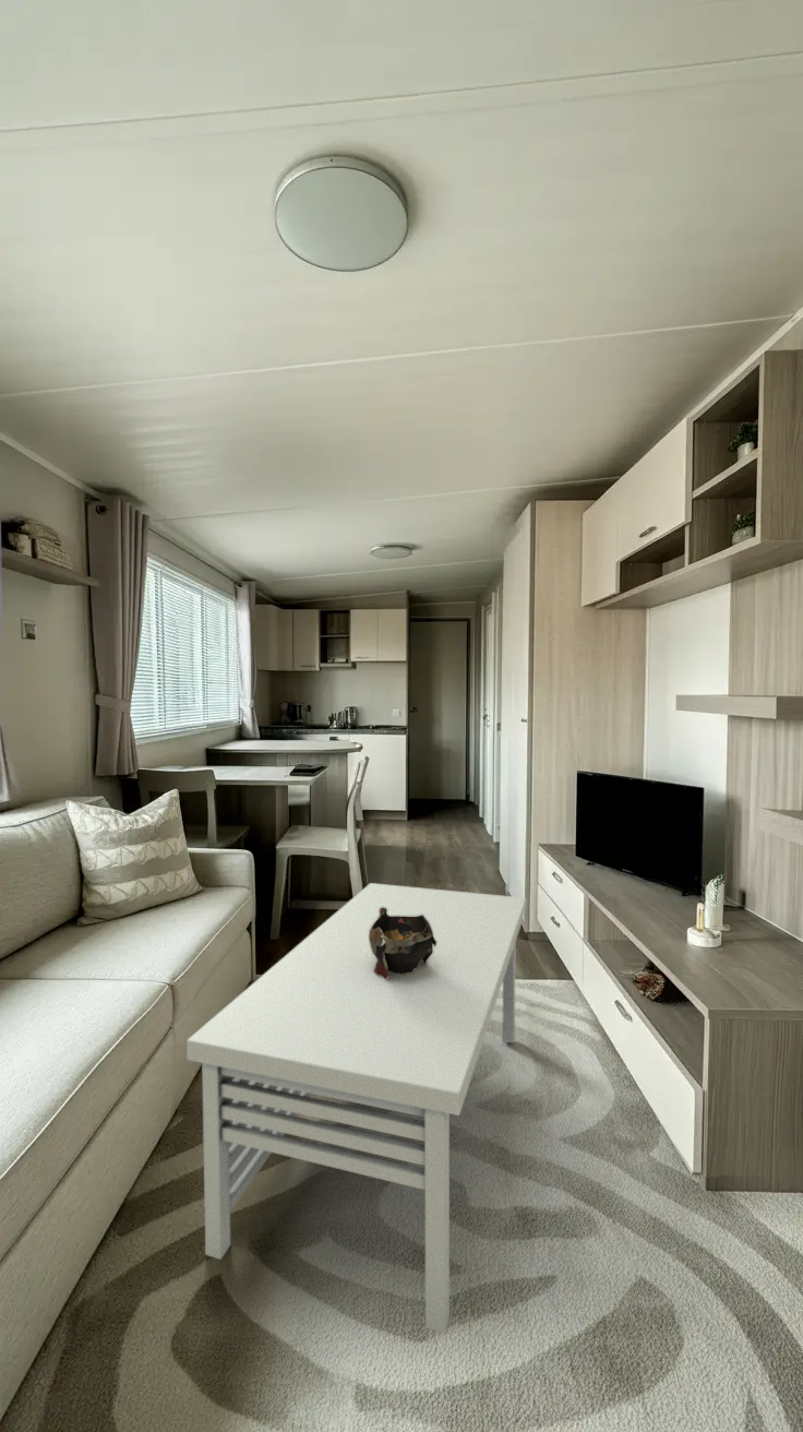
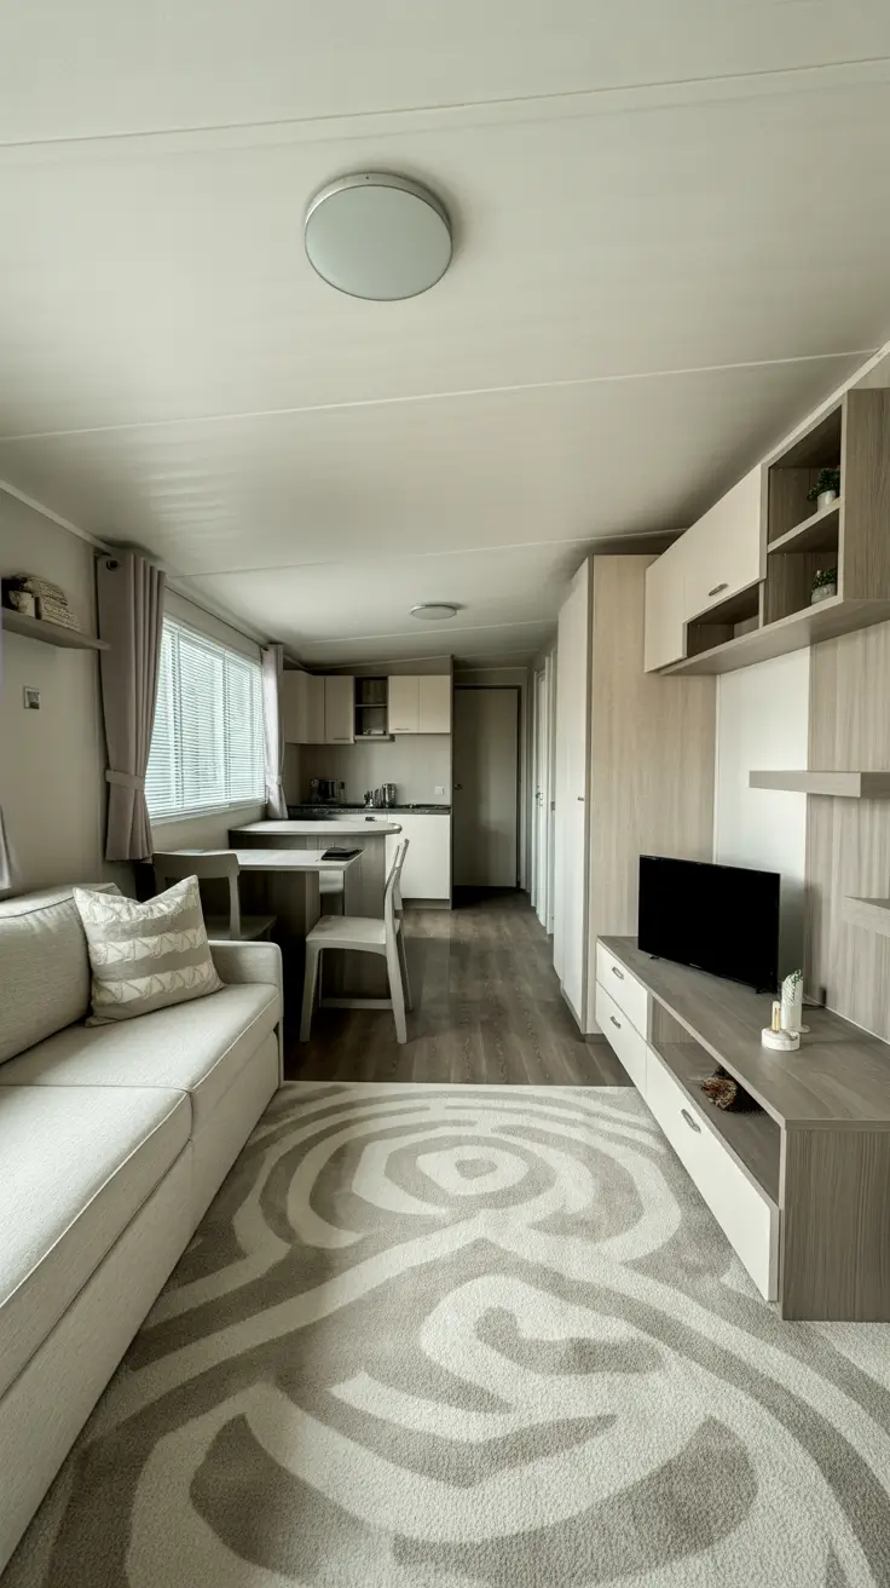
- coffee table (399, 1035)
- decorative bowl (402, 941)
